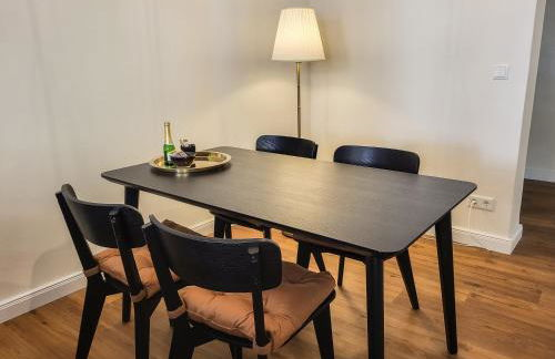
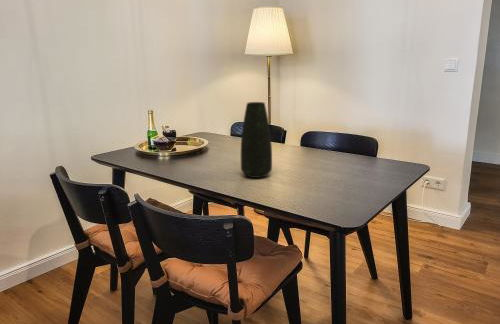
+ vase (256, 139)
